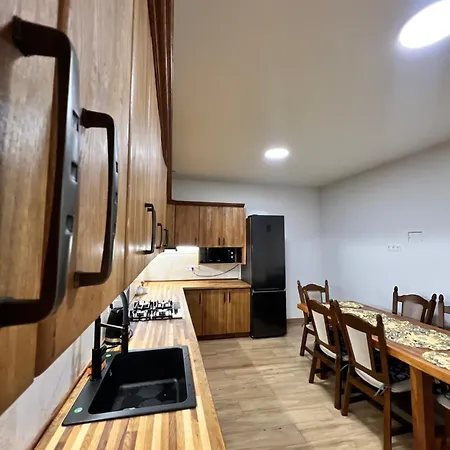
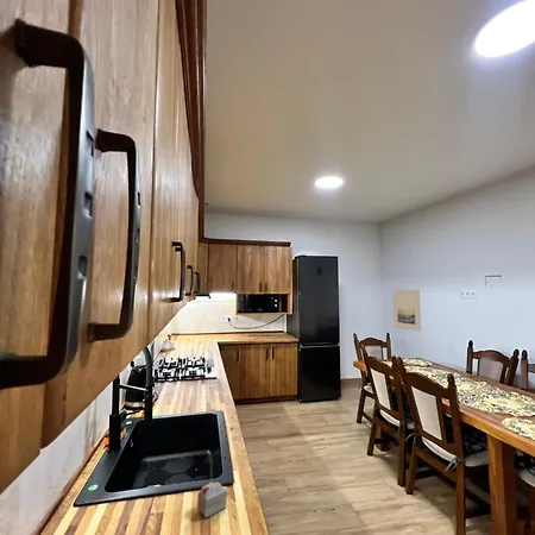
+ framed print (405, 309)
+ cake slice (212, 496)
